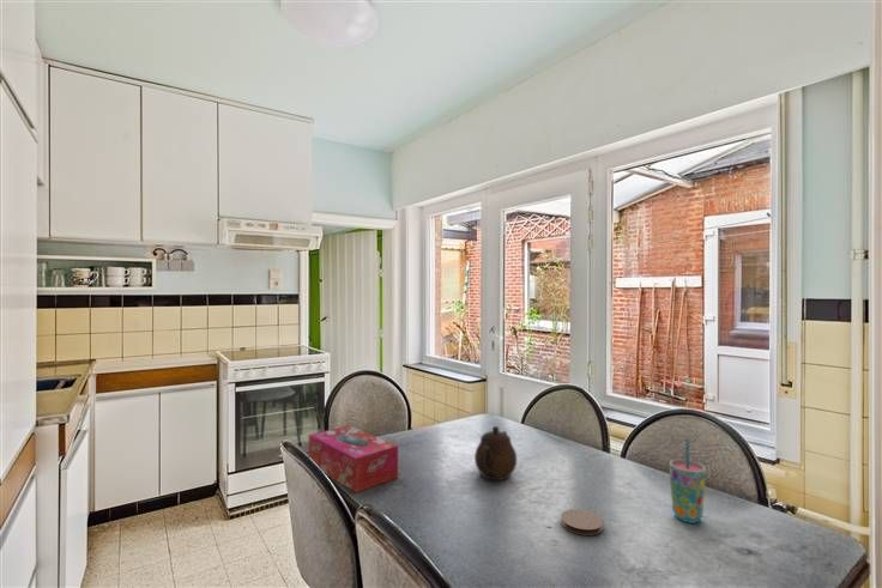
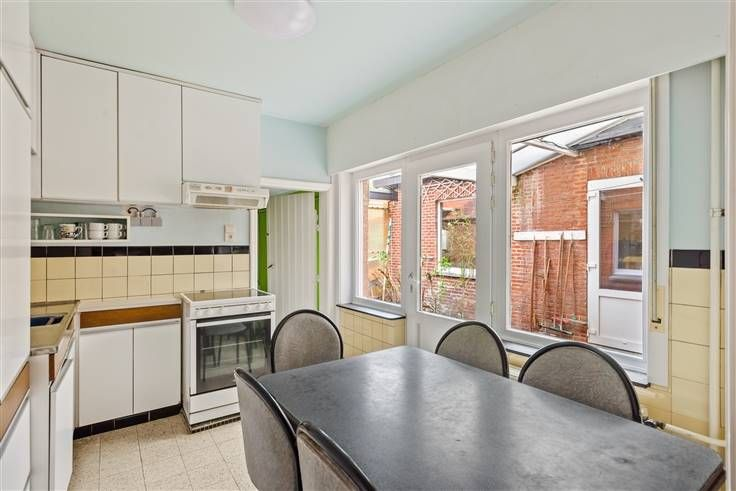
- cup (687, 478)
- teapot (494, 450)
- tissue box (351, 455)
- coaster (581, 521)
